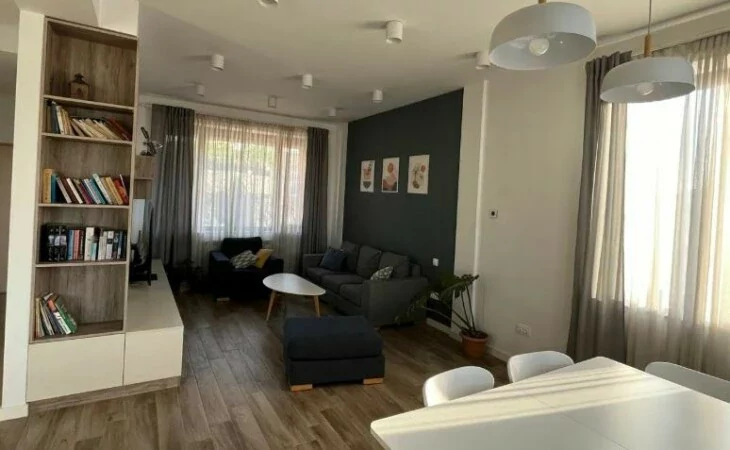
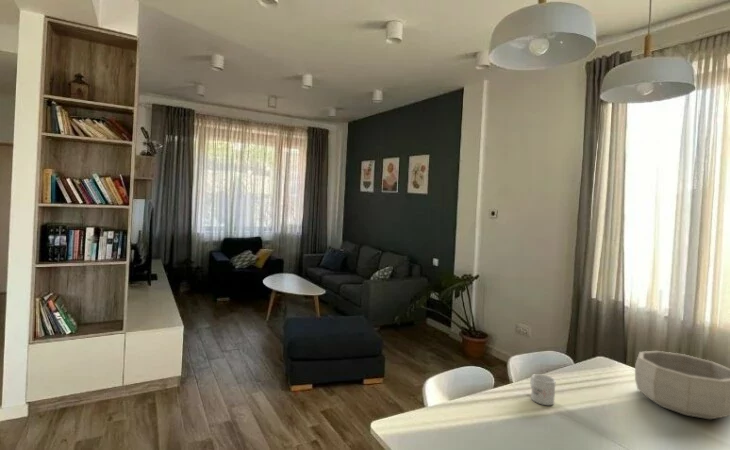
+ decorative bowl (684, 384)
+ mug (540, 387)
